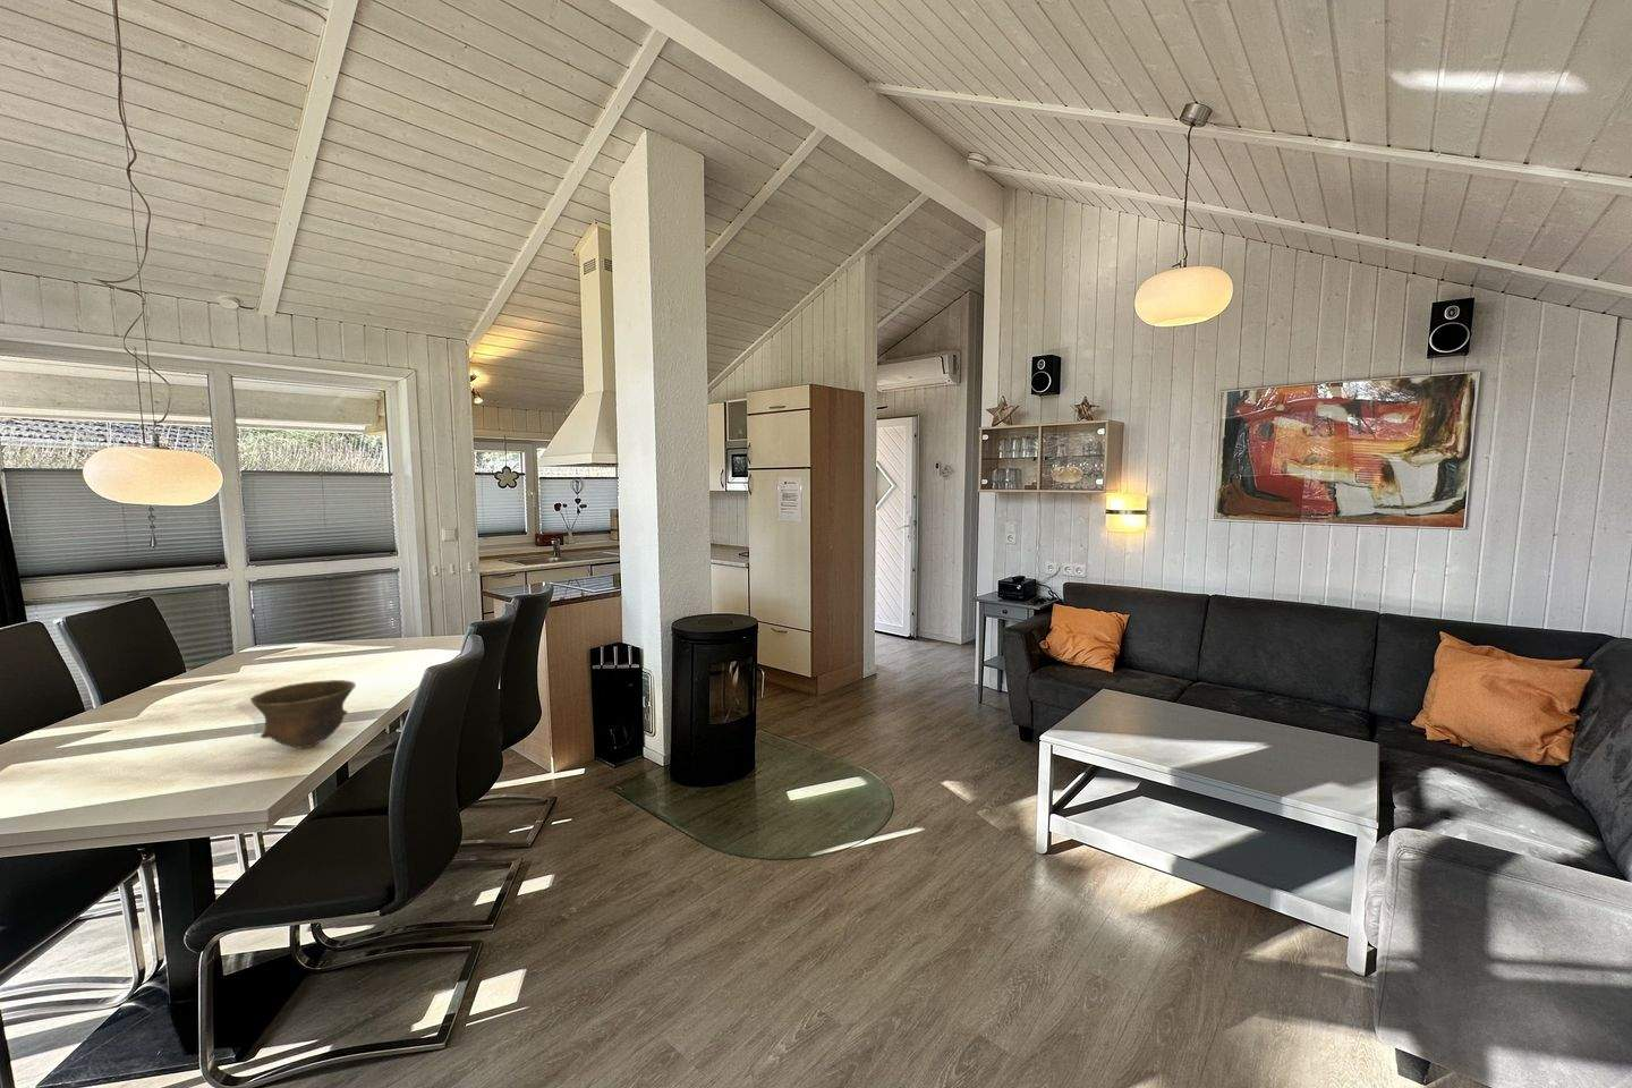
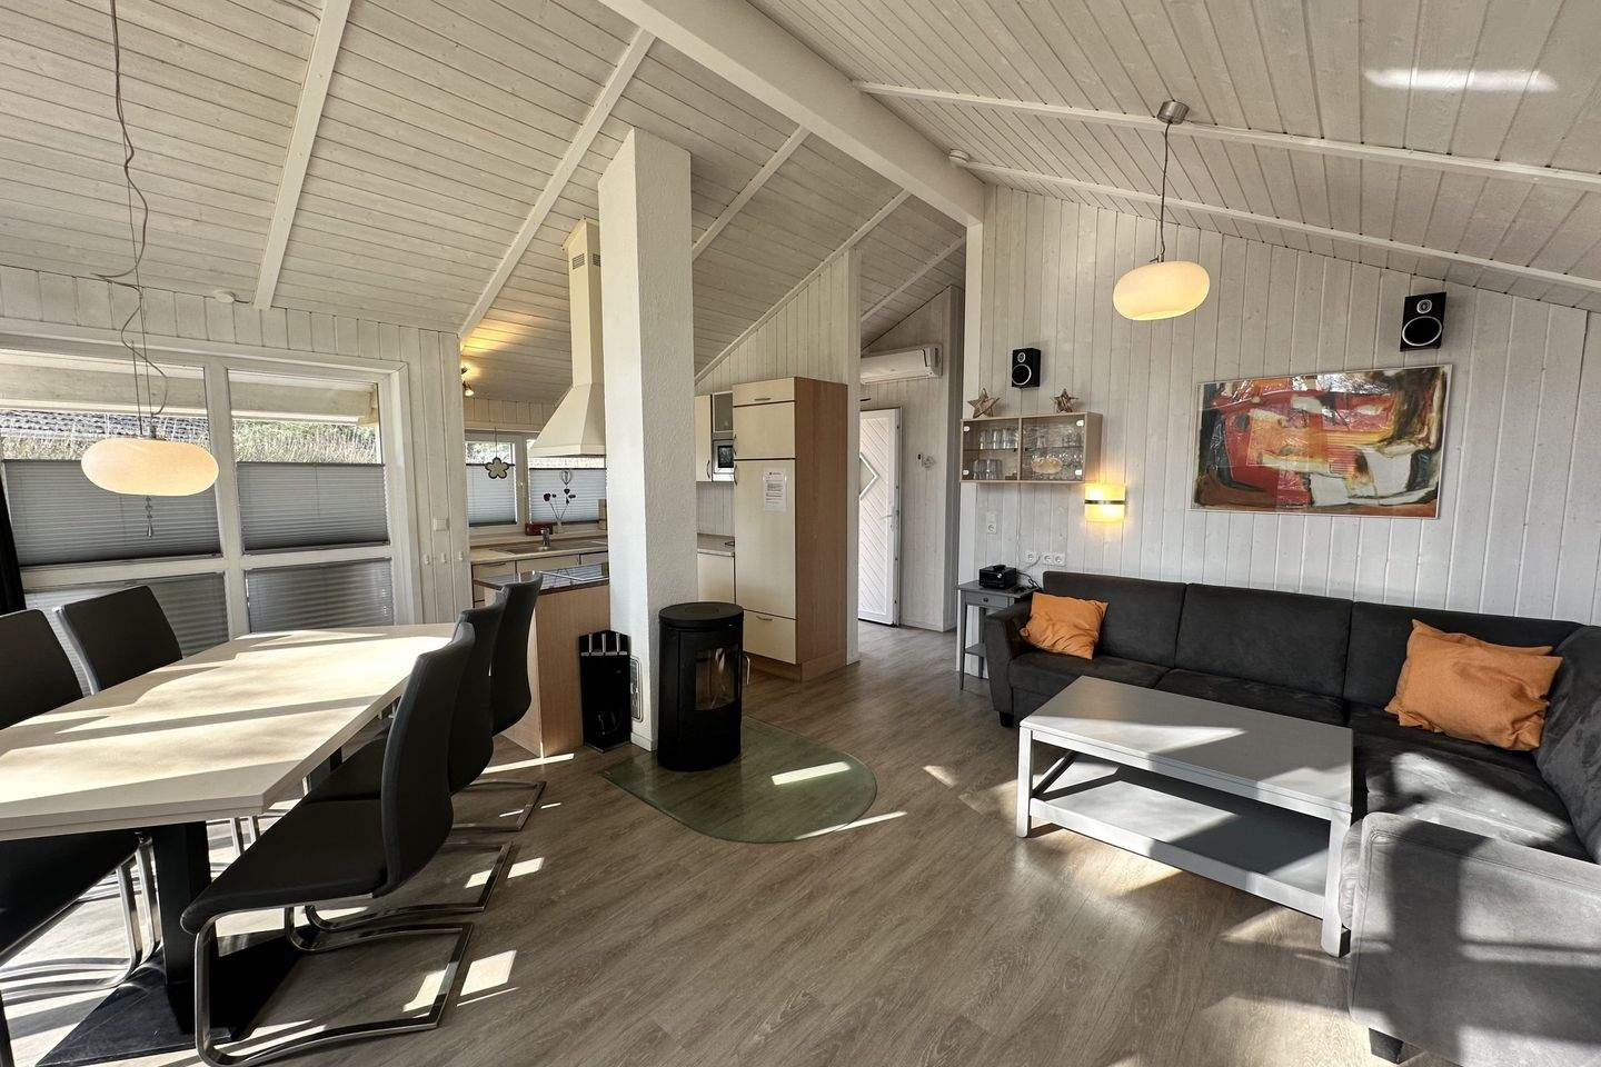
- bowl (305, 718)
